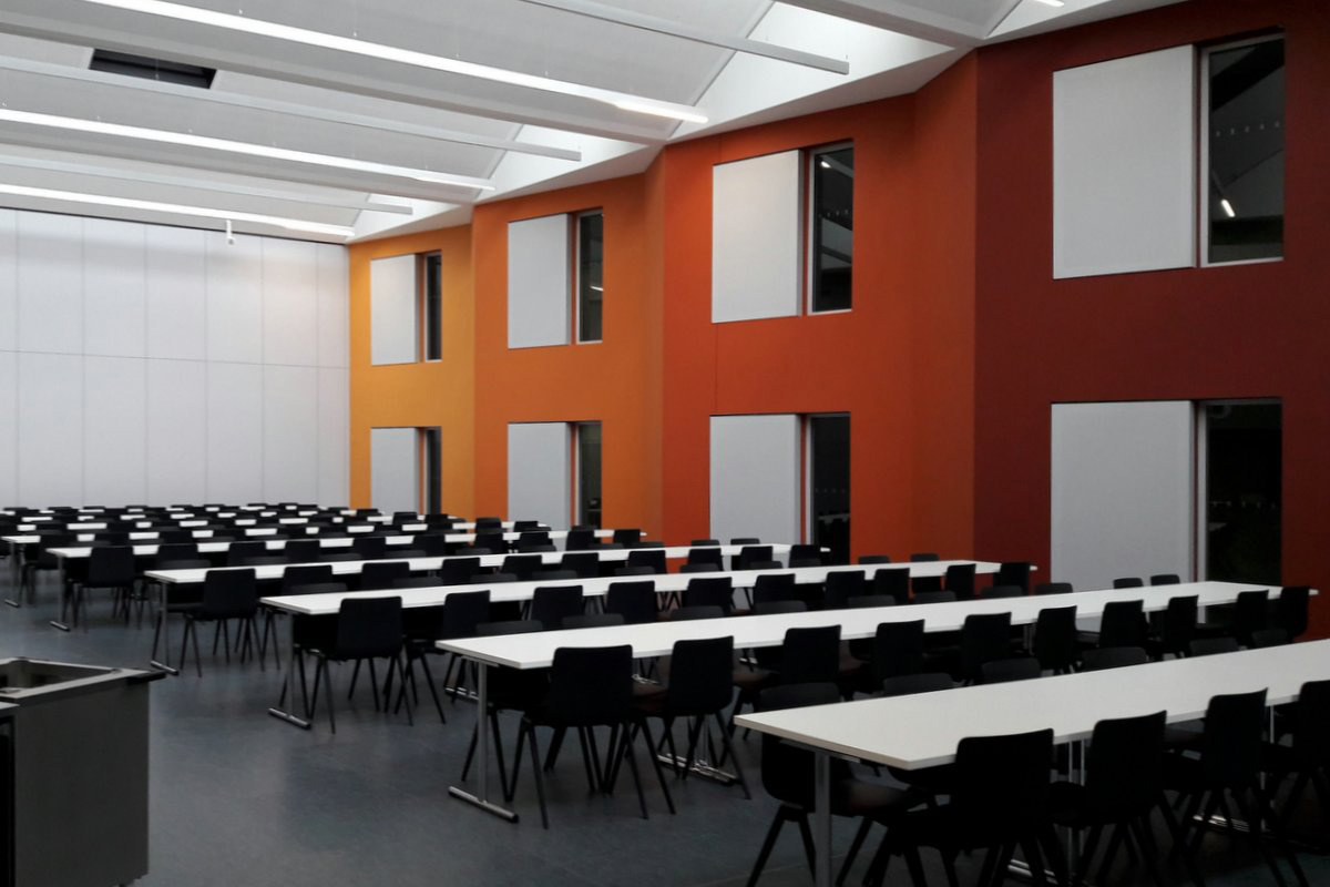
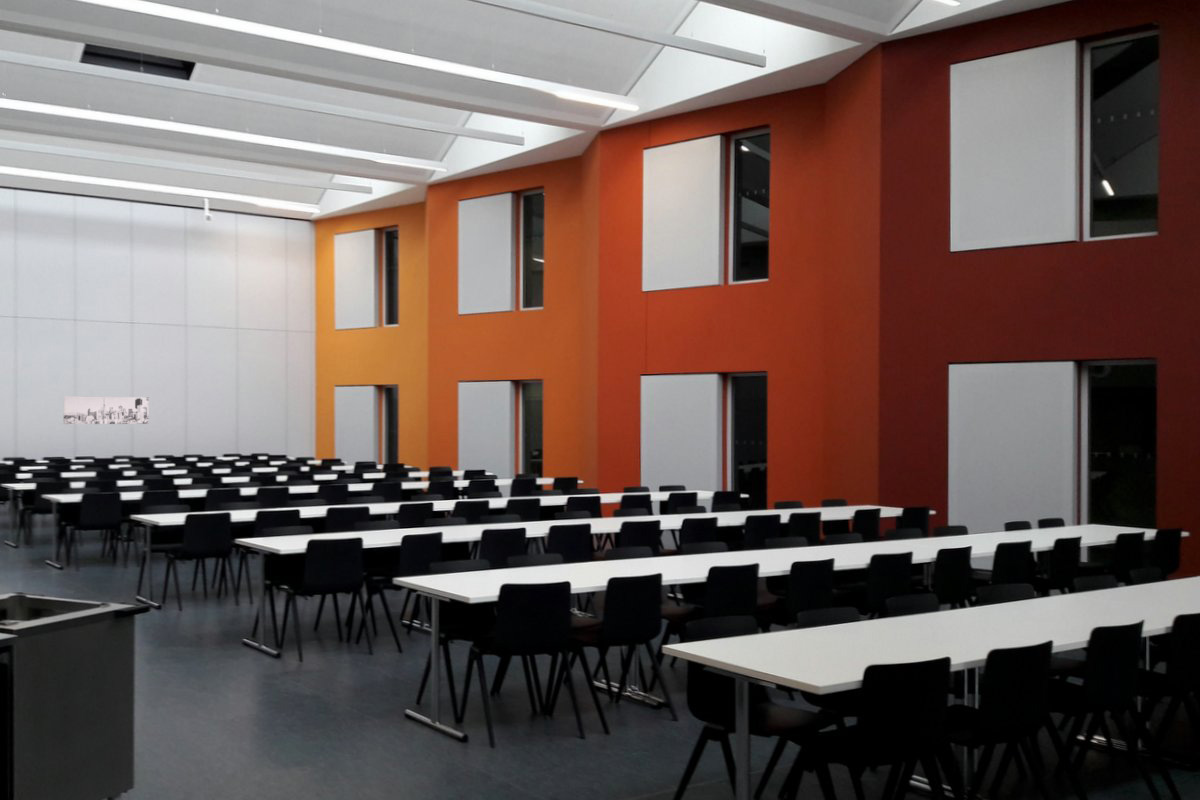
+ wall art (107, 410)
